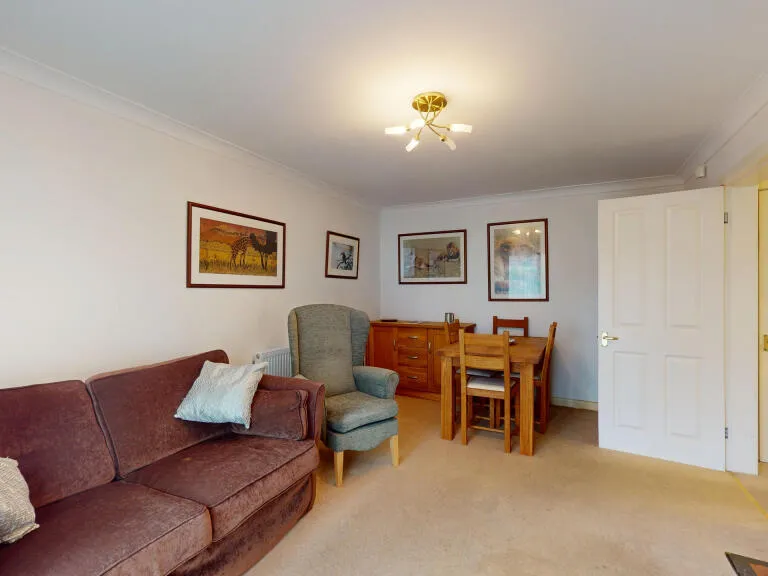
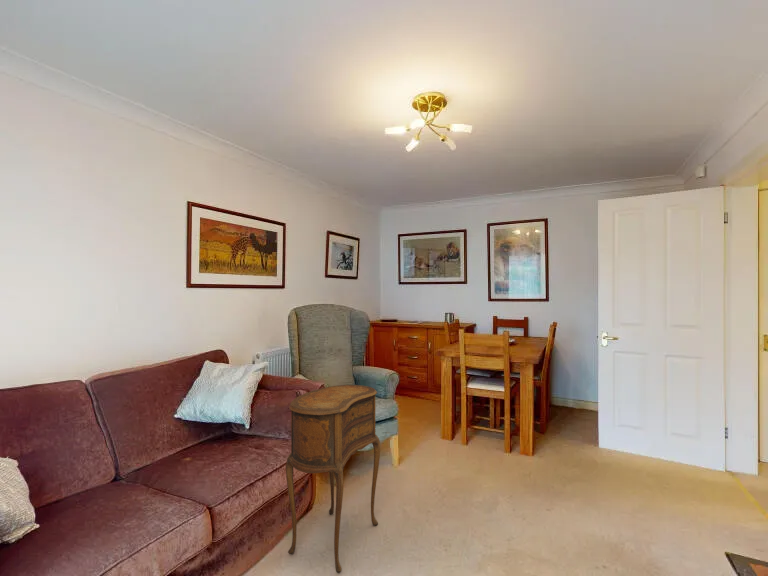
+ side table (333, 466)
